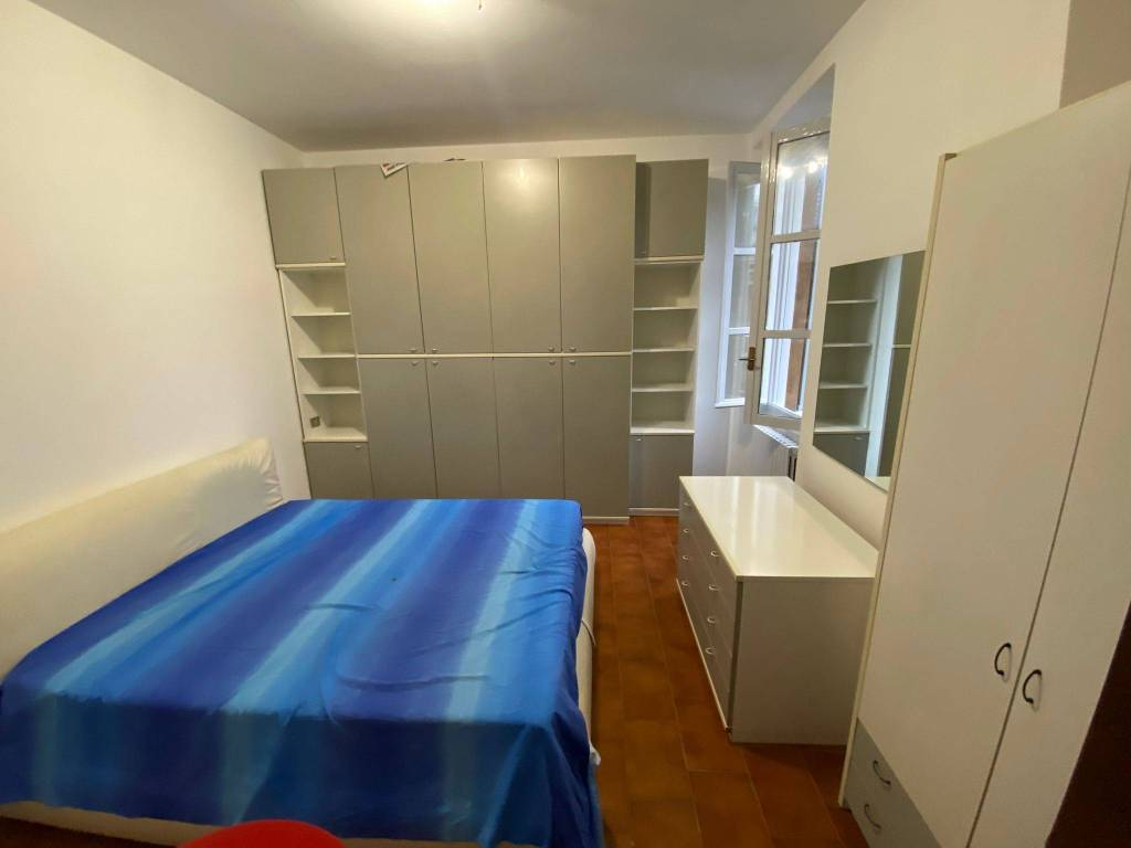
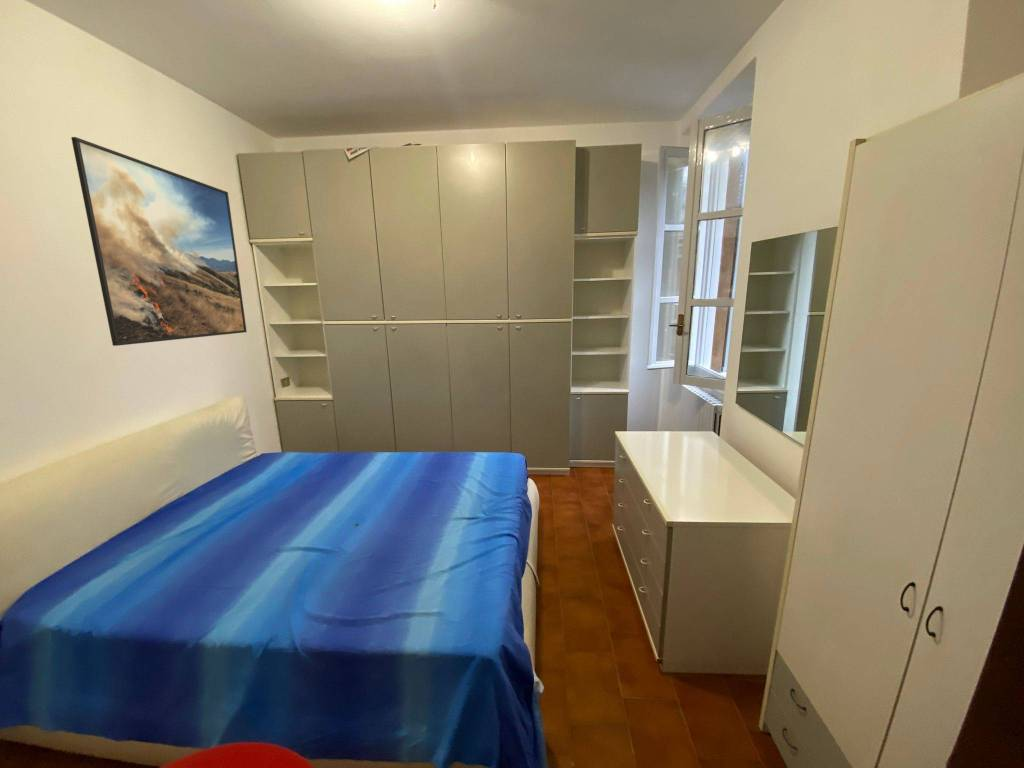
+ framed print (179, 257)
